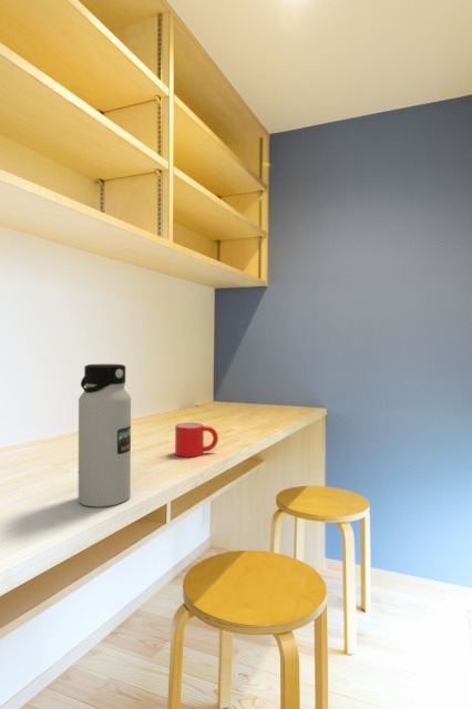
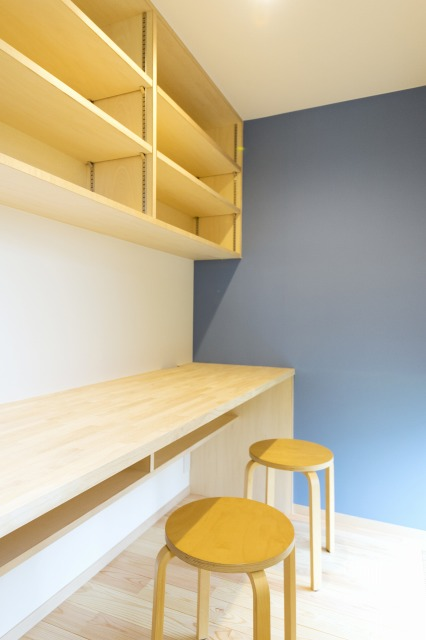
- mug (196, 439)
- water bottle (104, 431)
